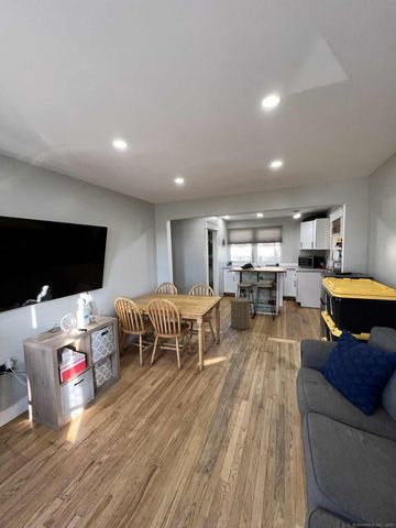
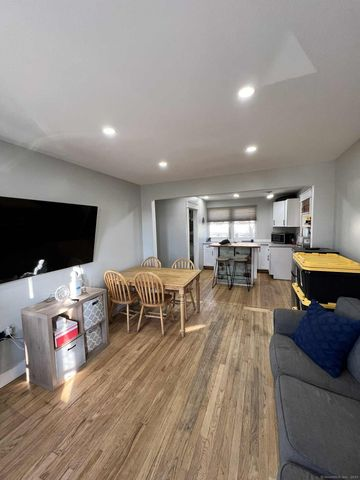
- laundry hamper (240, 310)
